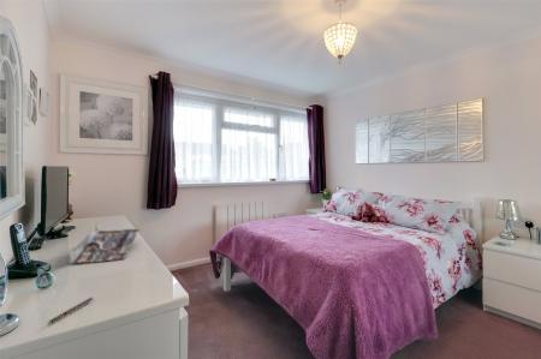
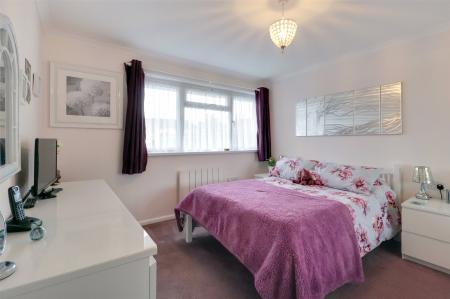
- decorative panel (109, 239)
- pen (71, 310)
